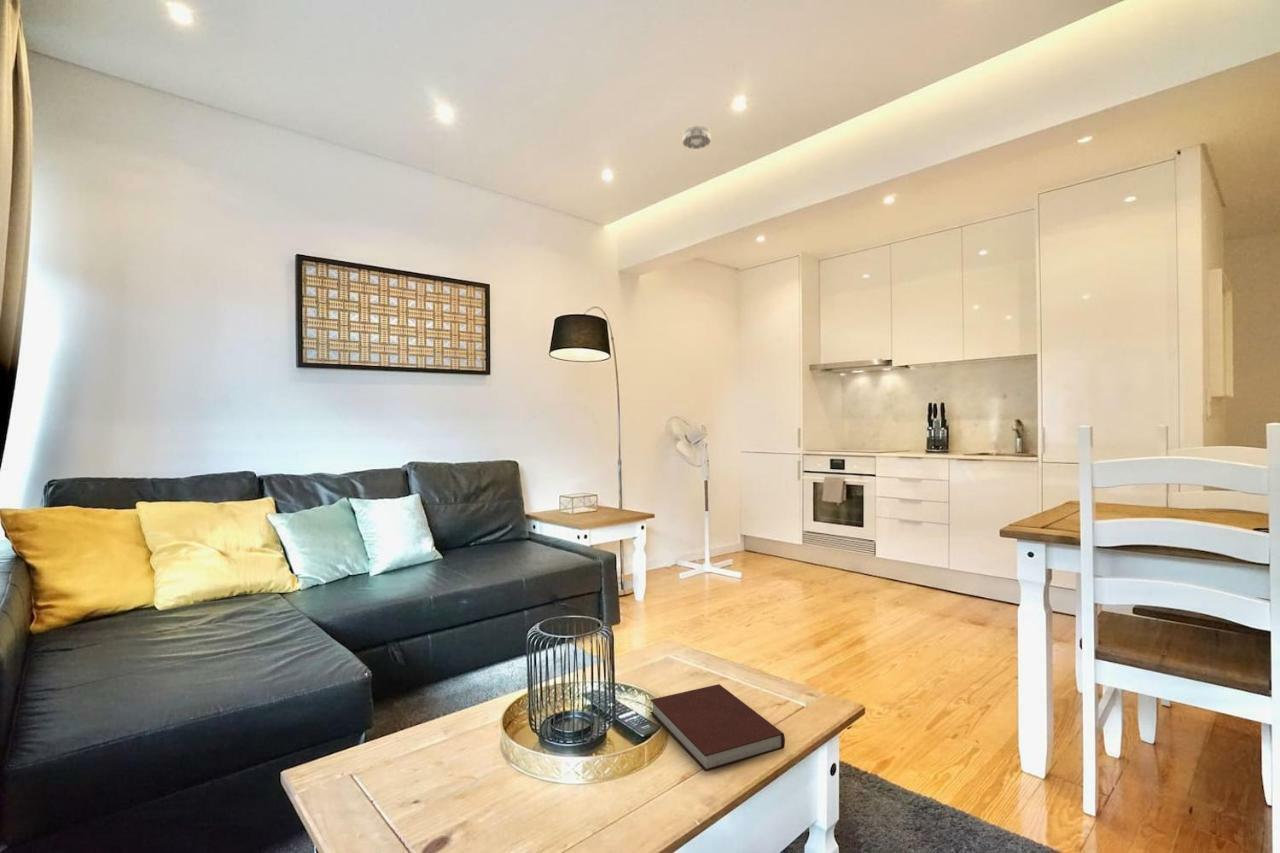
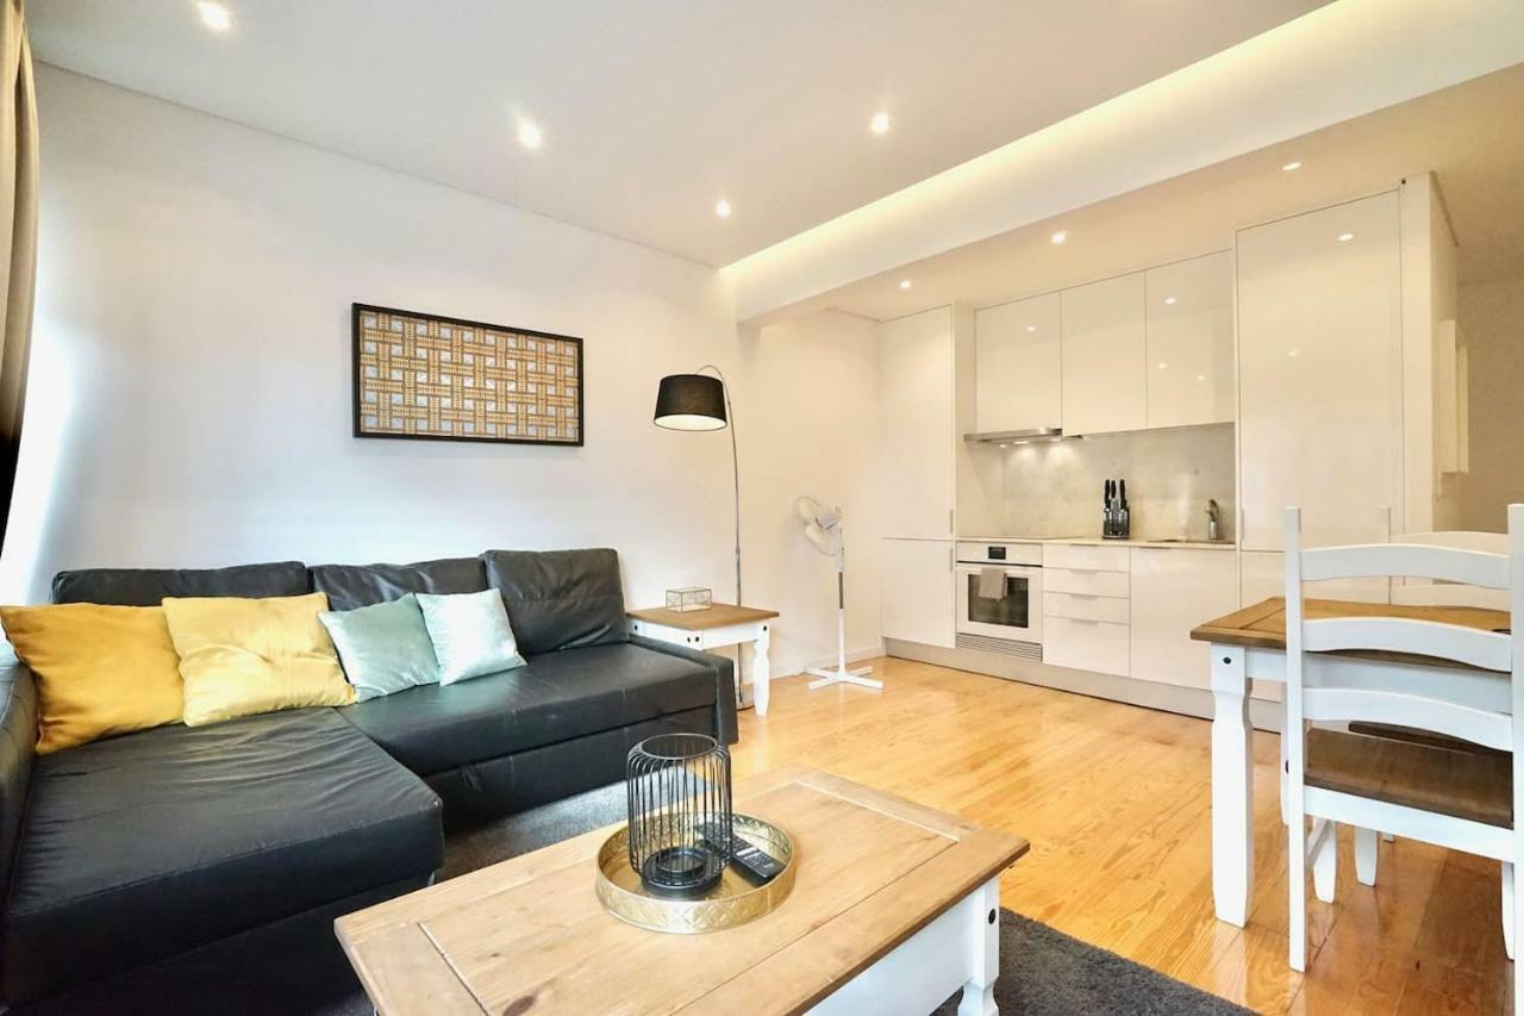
- notebook (713, 722)
- smoke detector (696, 136)
